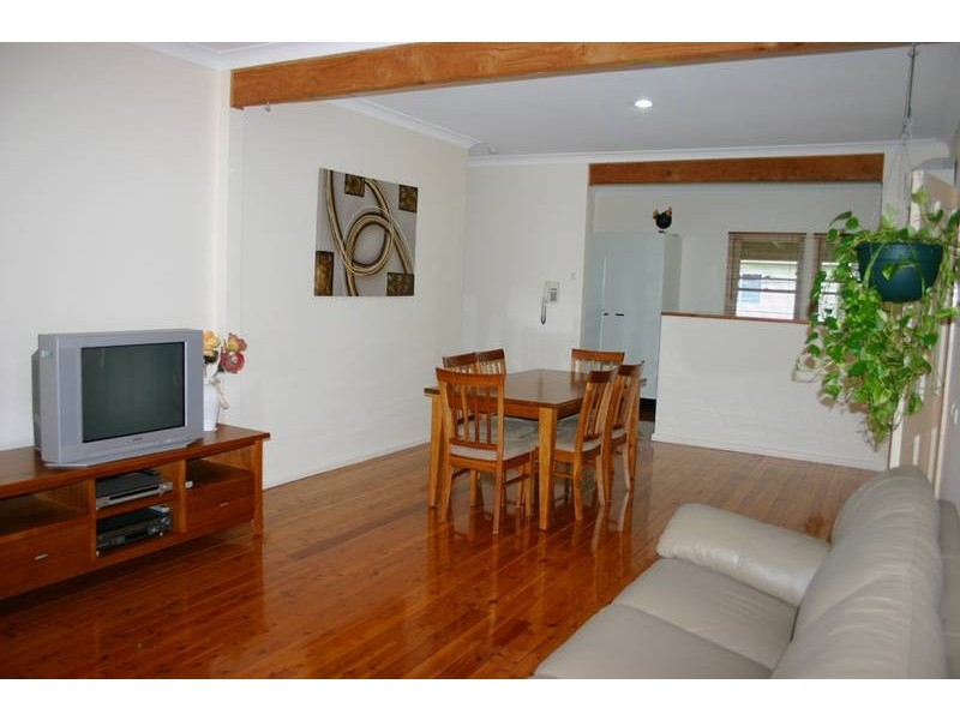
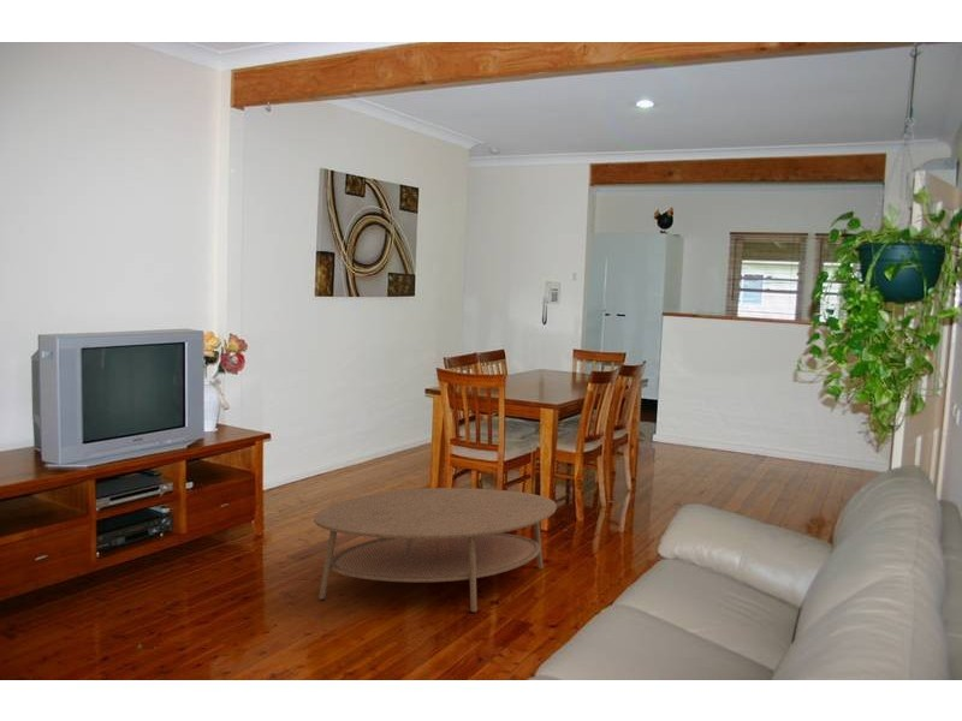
+ coffee table (439, 546)
